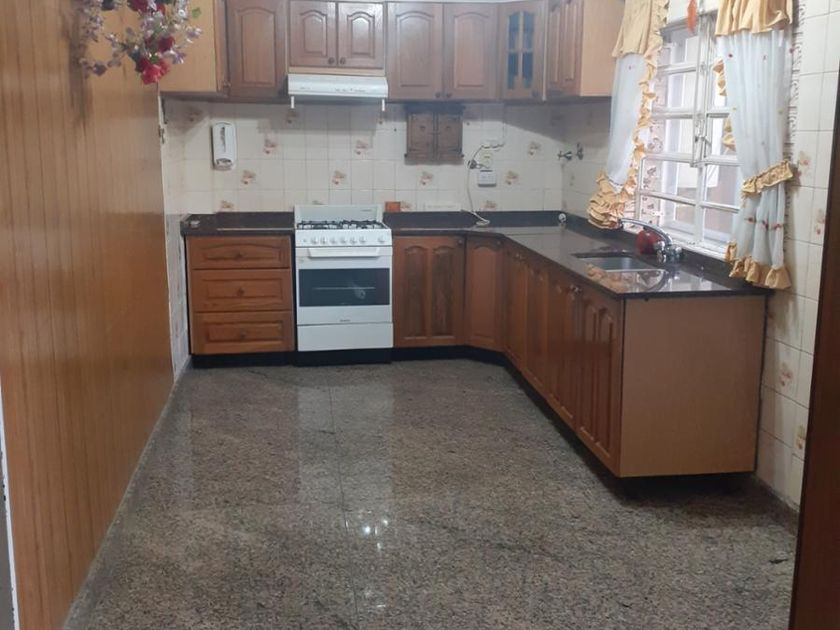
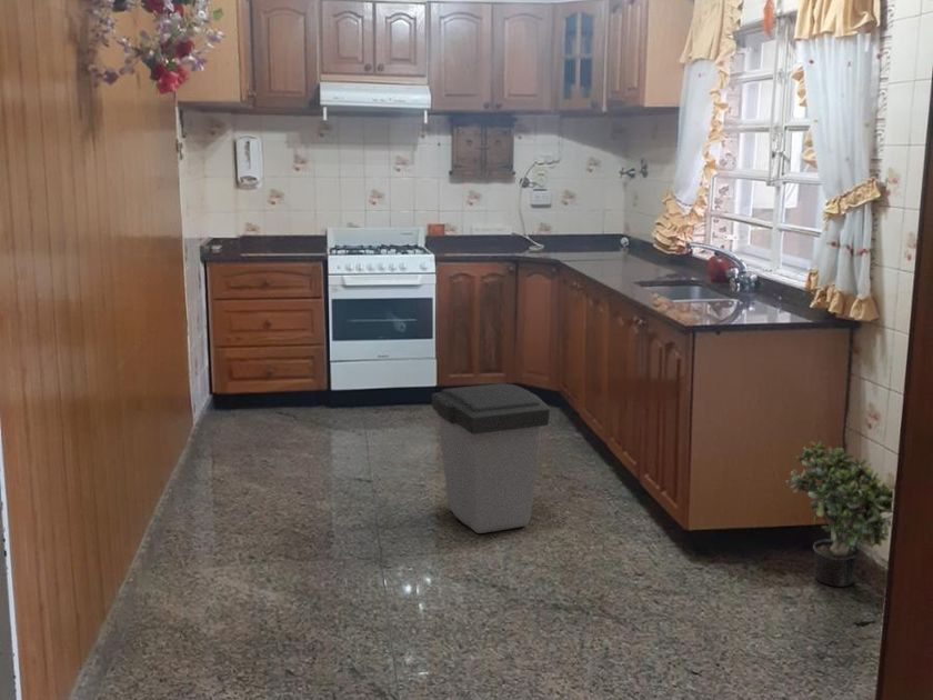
+ potted plant (833, 516)
+ trash can (485, 456)
